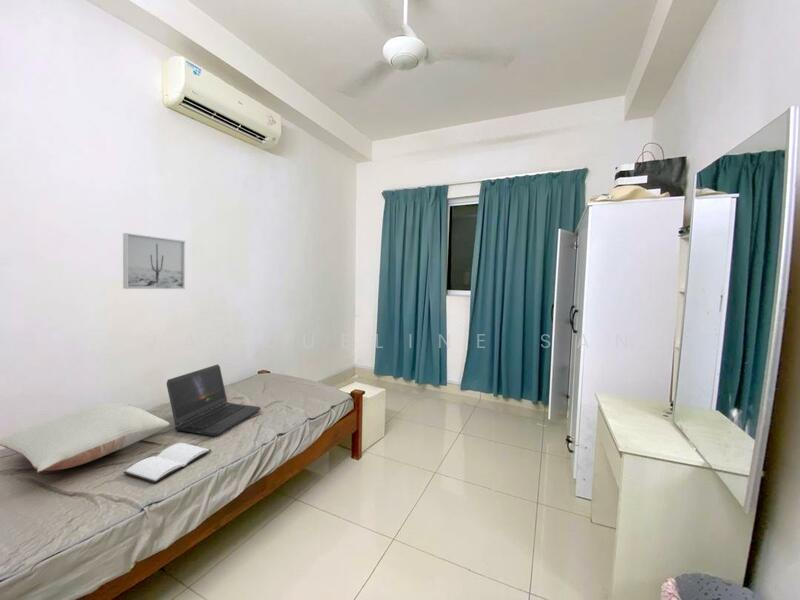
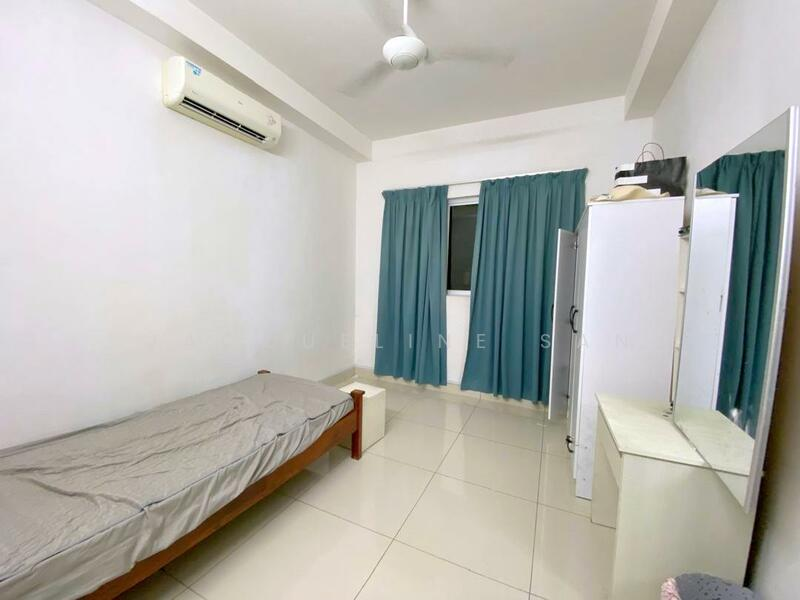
- pillow (88, 433)
- book (170, 459)
- laptop computer (217, 396)
- wall art (156, 263)
